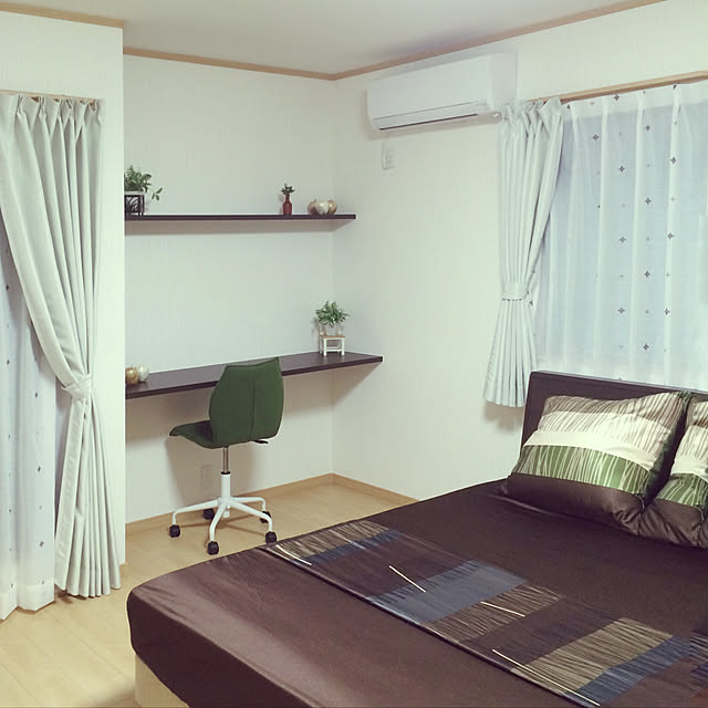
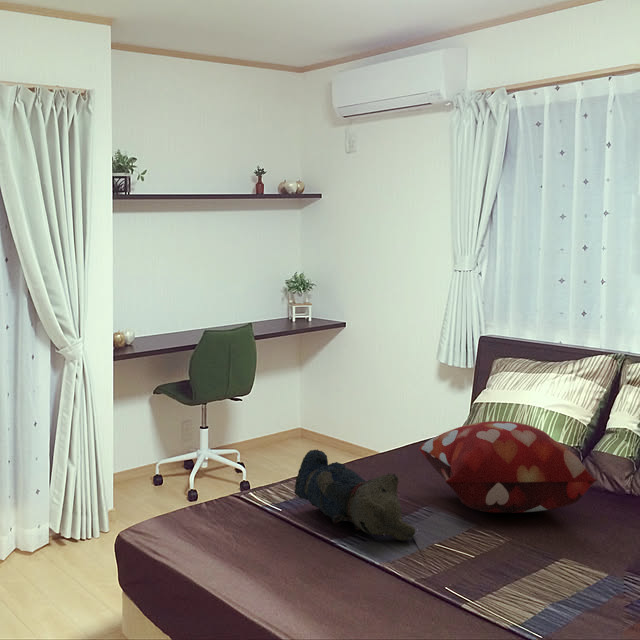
+ teddy bear (357, 494)
+ decorative pillow (503, 463)
